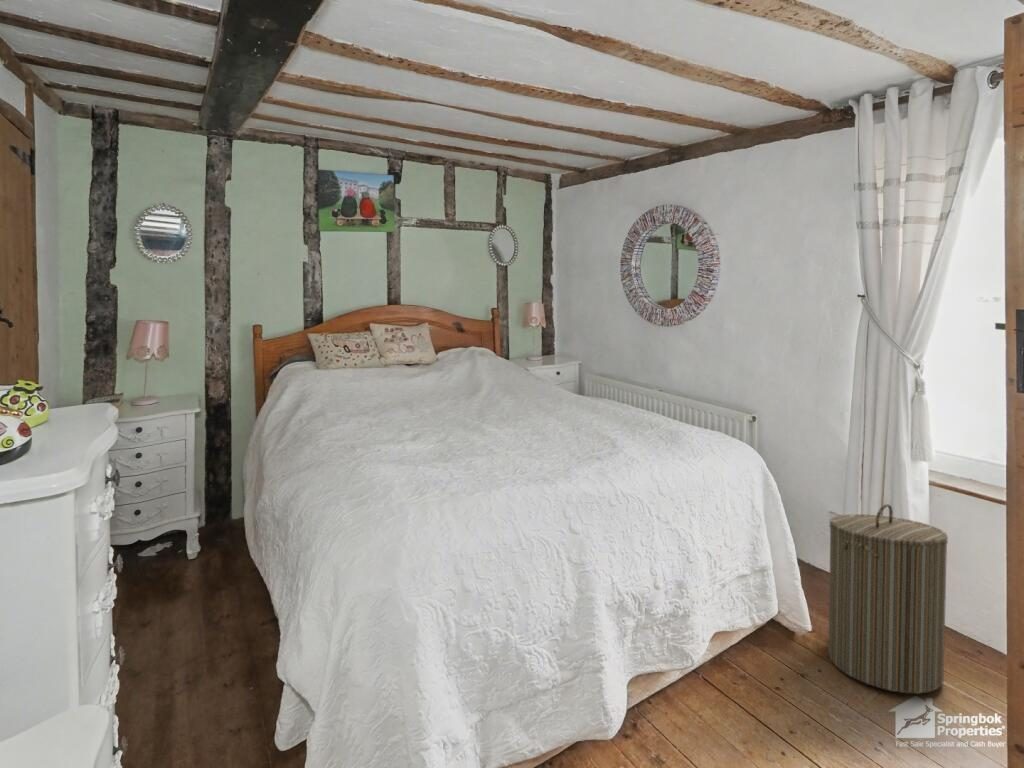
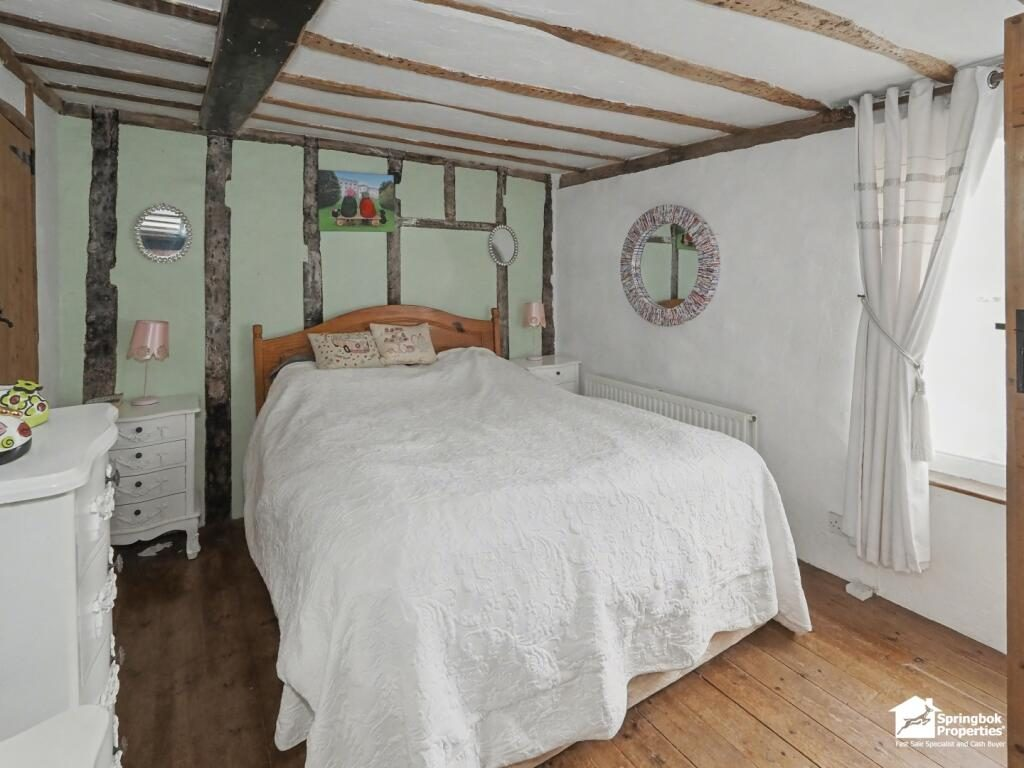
- laundry hamper (885, 585)
